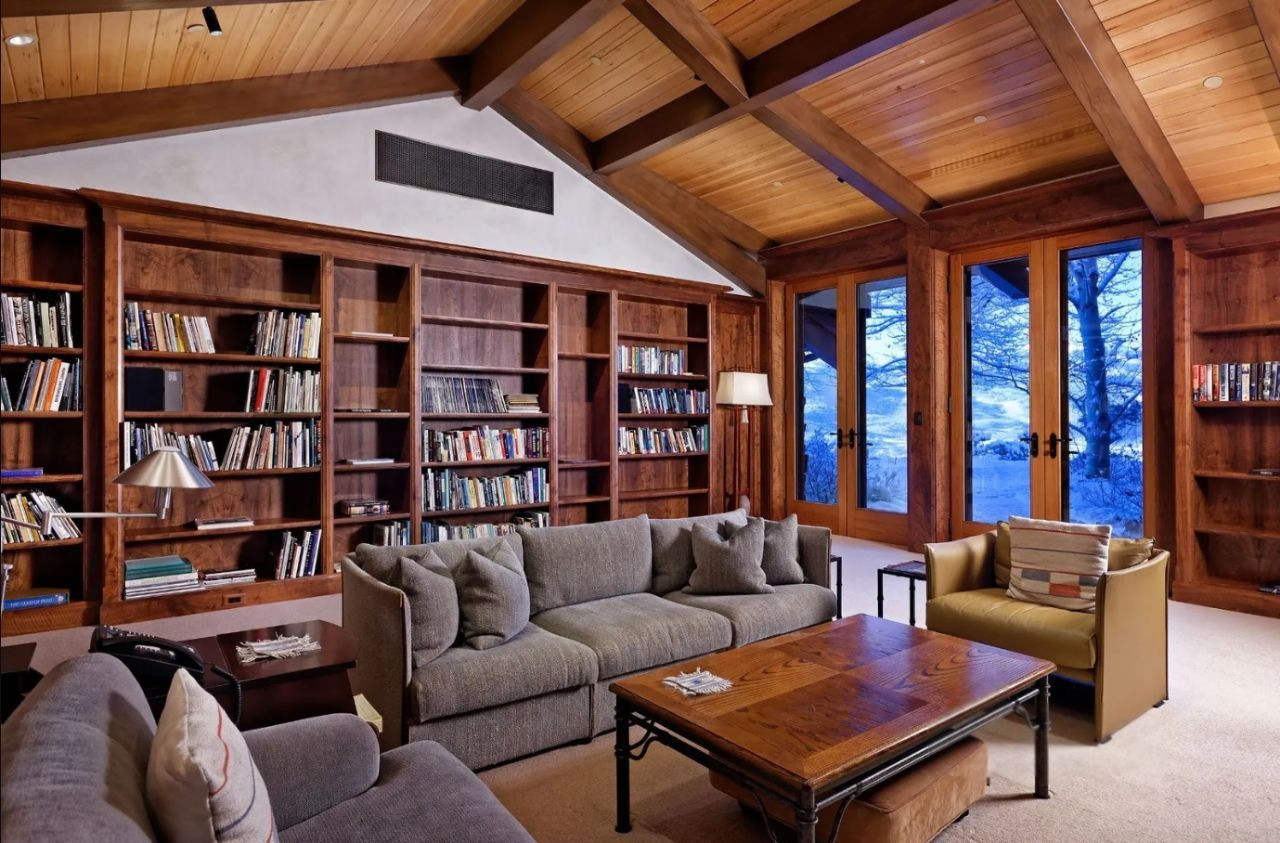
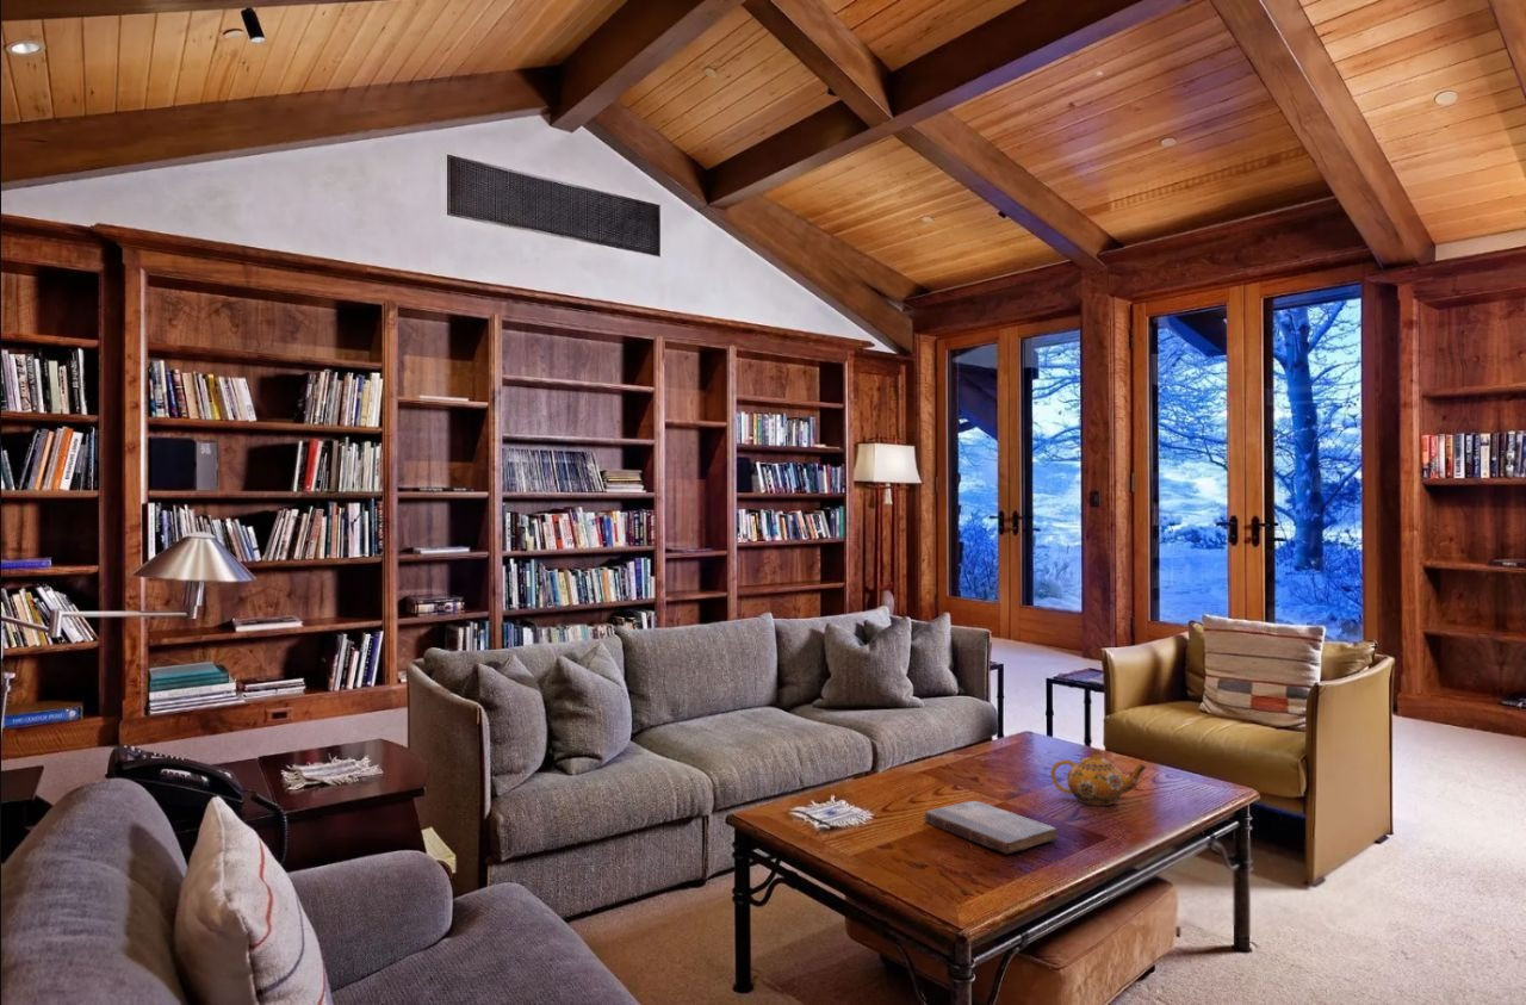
+ teapot (1097, 775)
+ book (988, 825)
